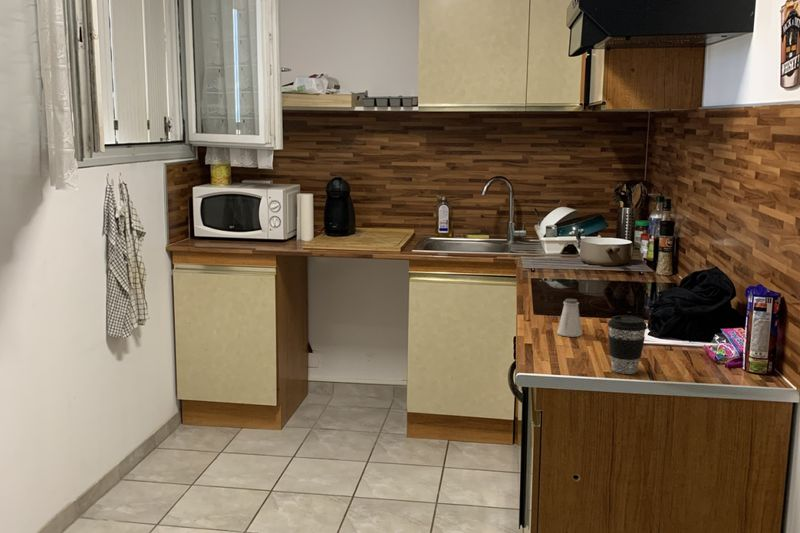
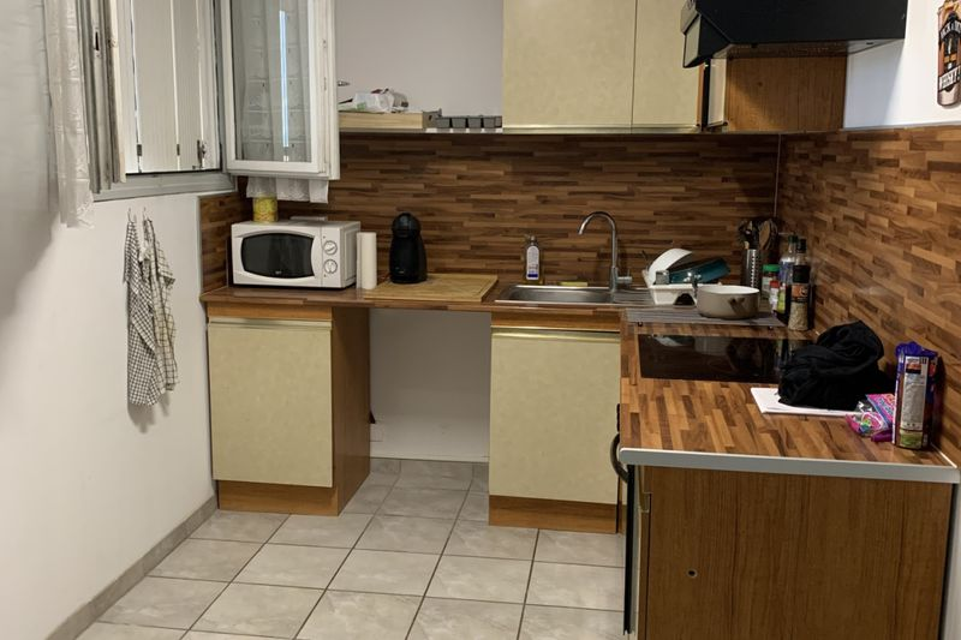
- coffee cup (626, 344)
- saltshaker (570, 316)
